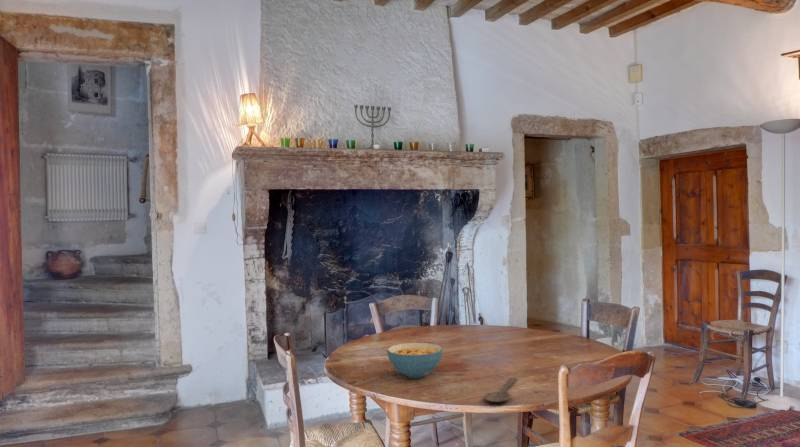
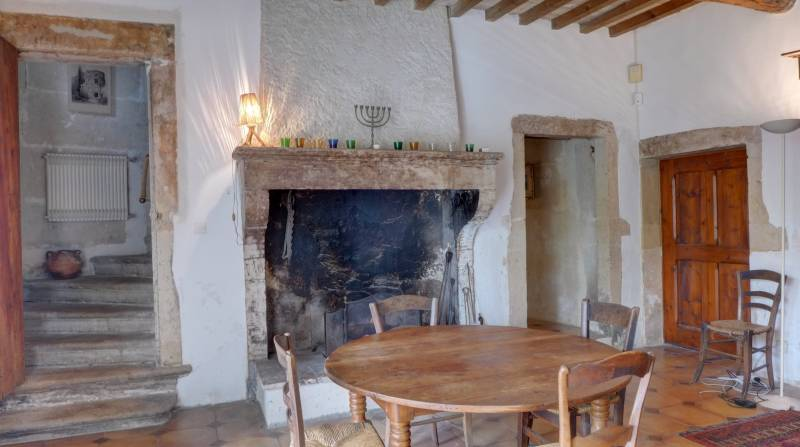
- wooden spoon (504, 388)
- cereal bowl (415, 362)
